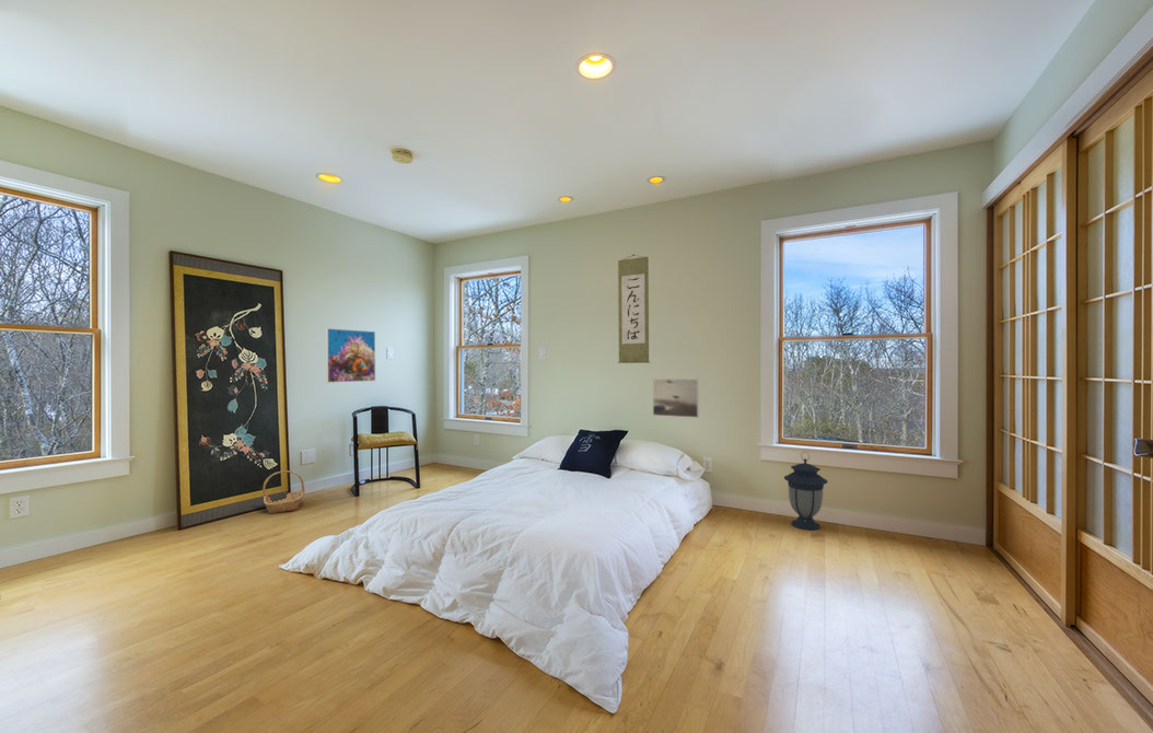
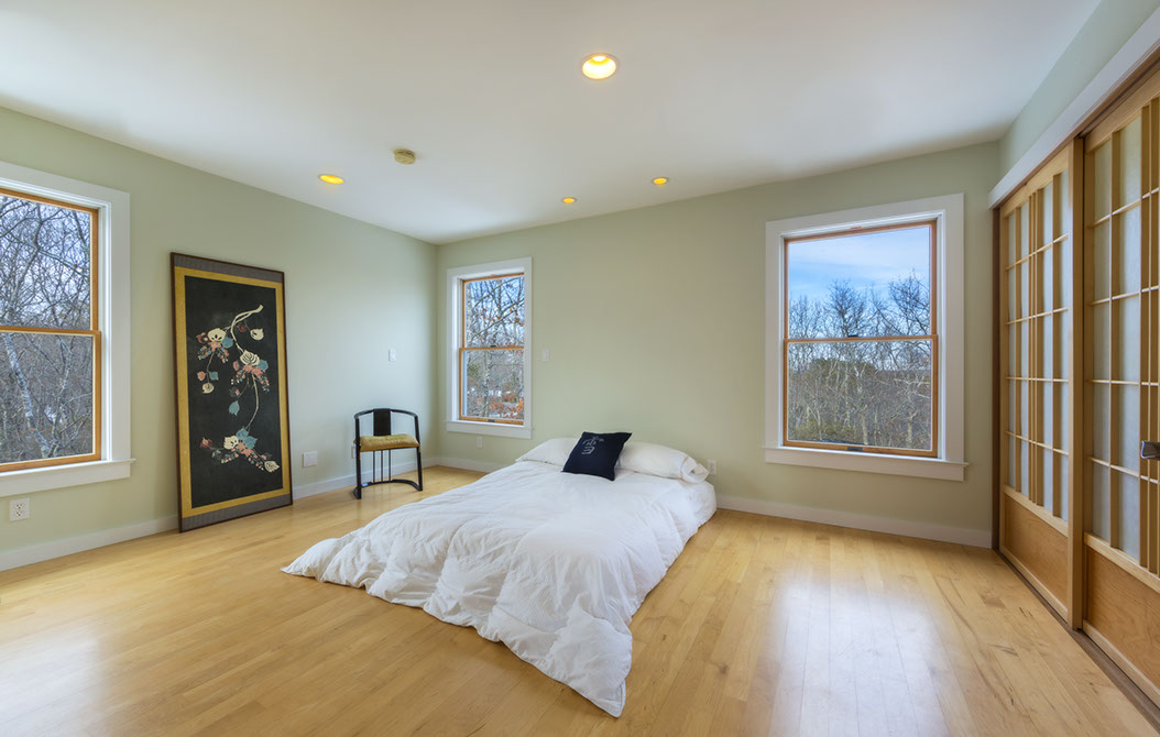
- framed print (675, 397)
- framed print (351, 356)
- basket (289, 492)
- wall scroll (632, 309)
- lantern (805, 488)
